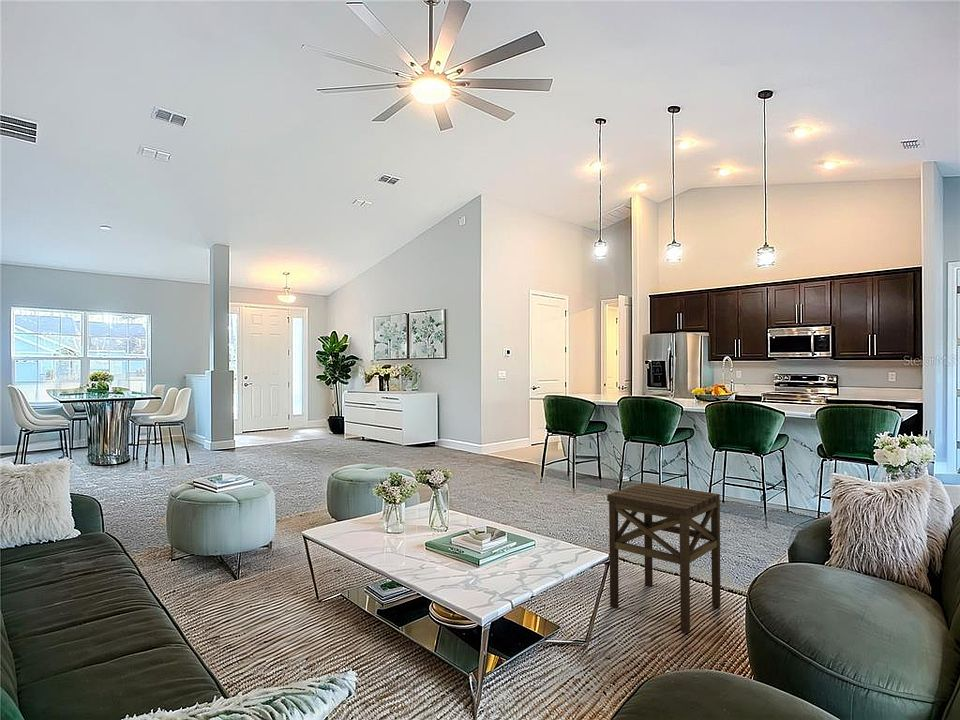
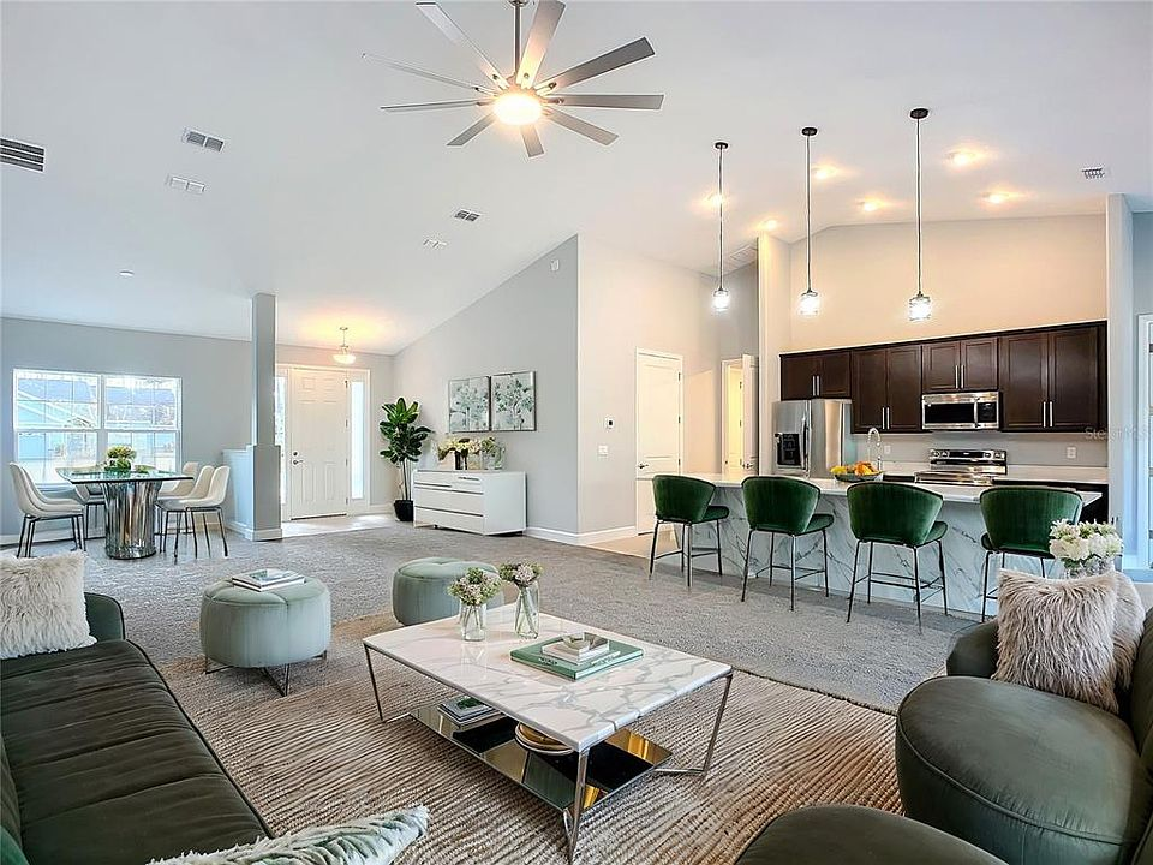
- side table (664, 552)
